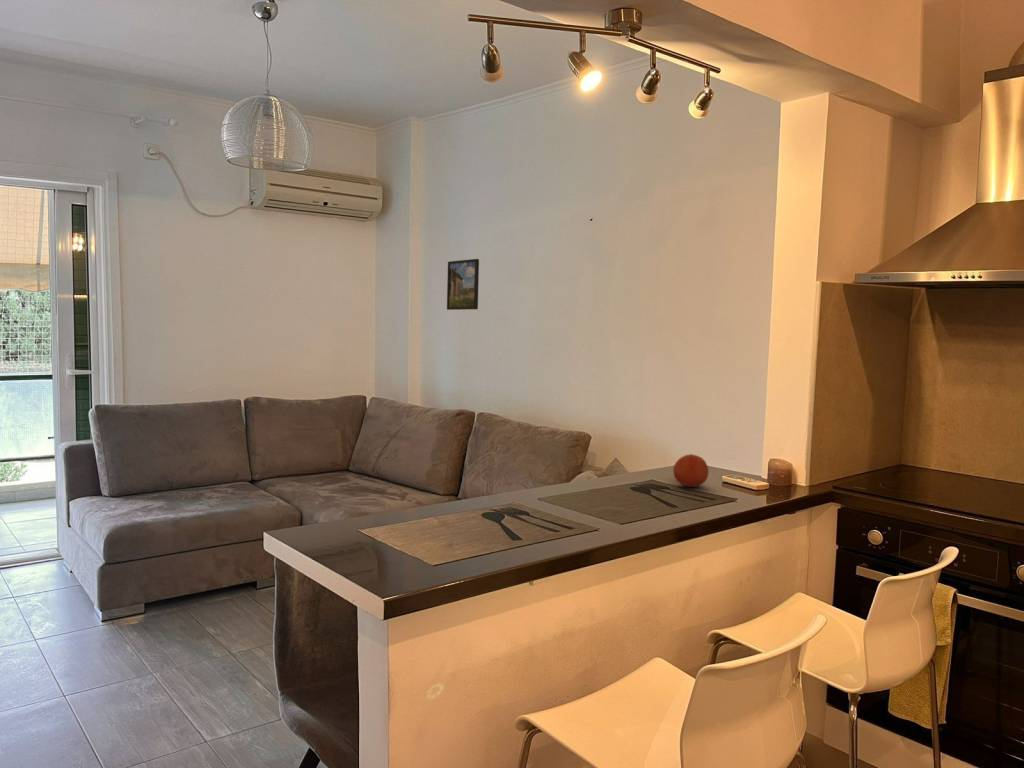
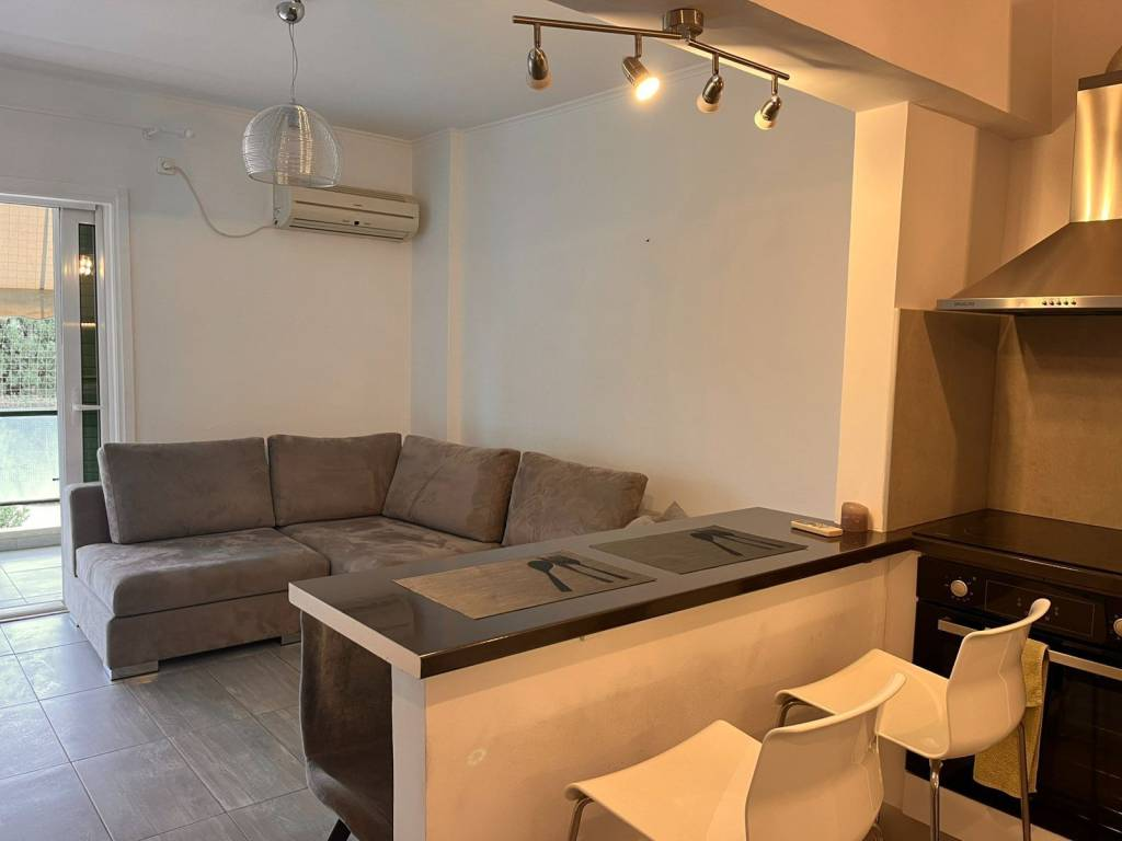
- fruit (691, 470)
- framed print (462, 284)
